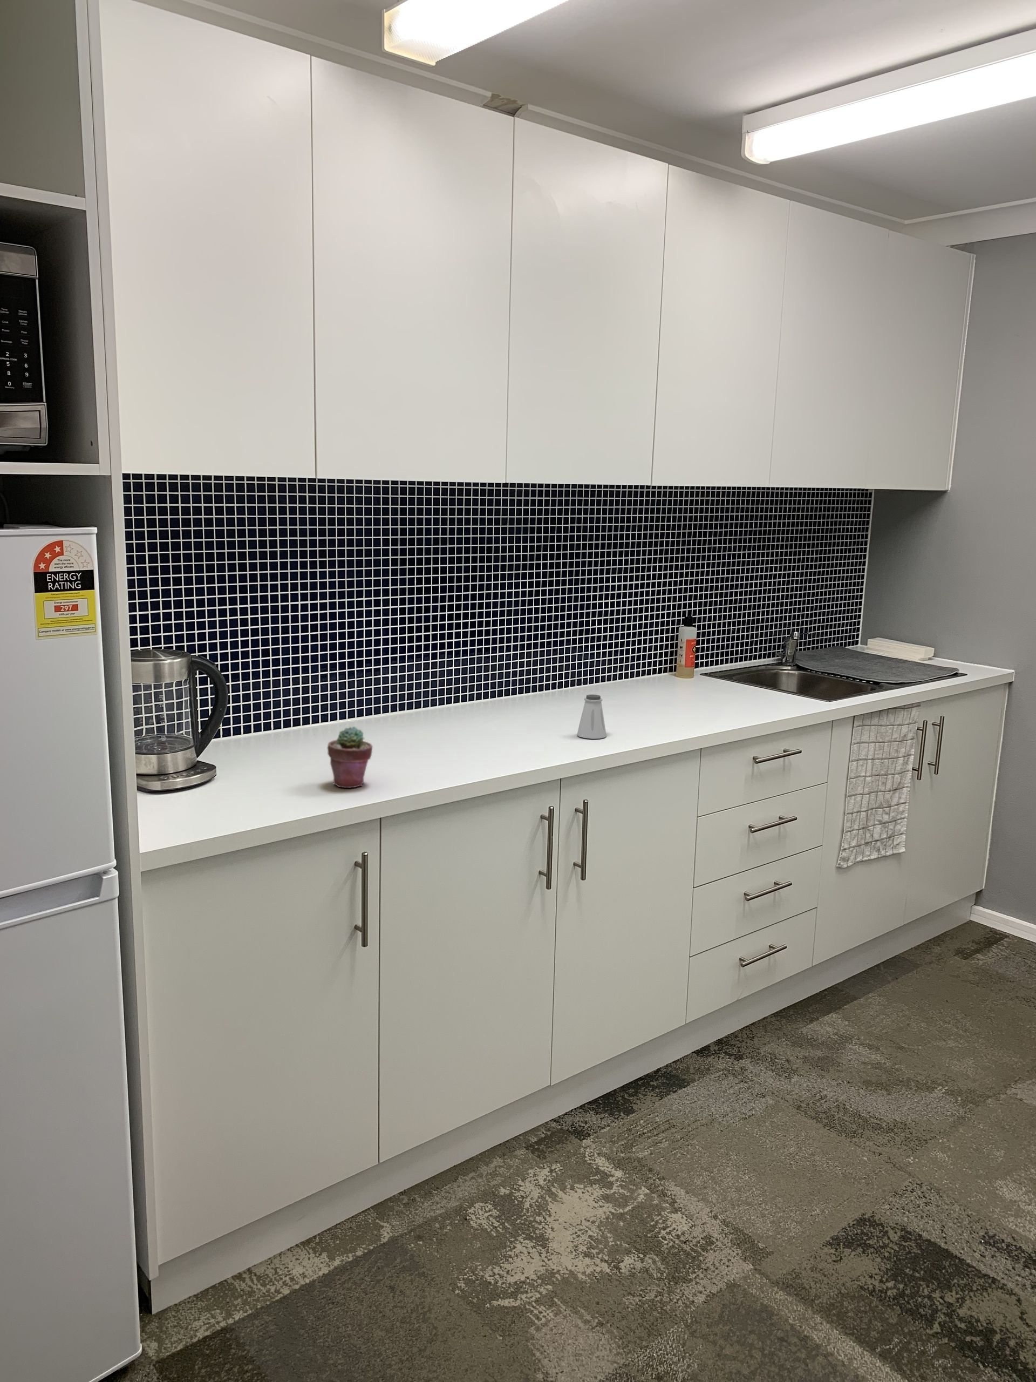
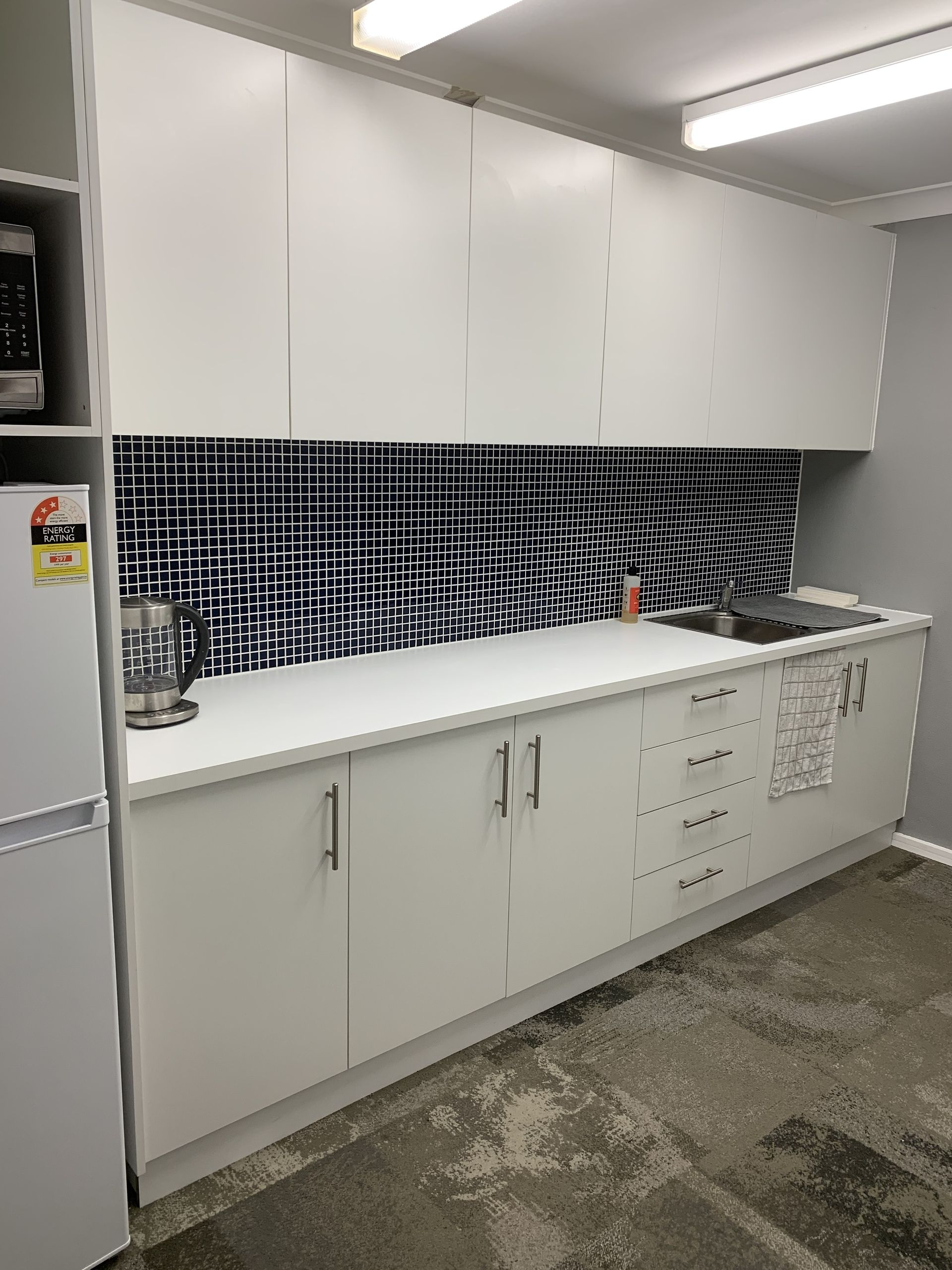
- saltshaker (592, 715)
- potted succulent (349, 755)
